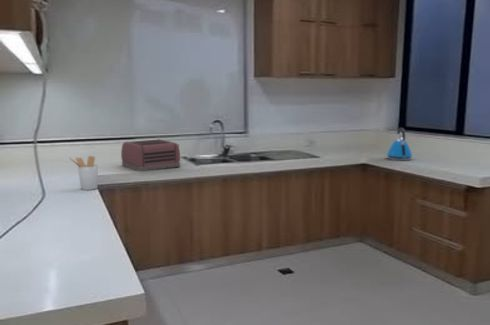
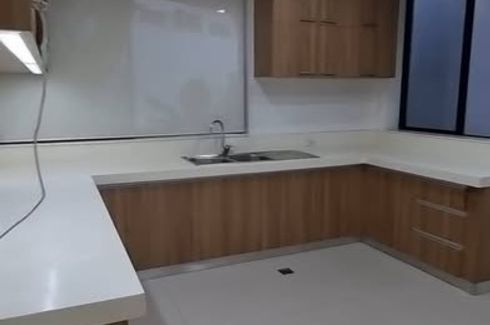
- utensil holder (83, 172)
- kettle (400, 143)
- toaster (153, 153)
